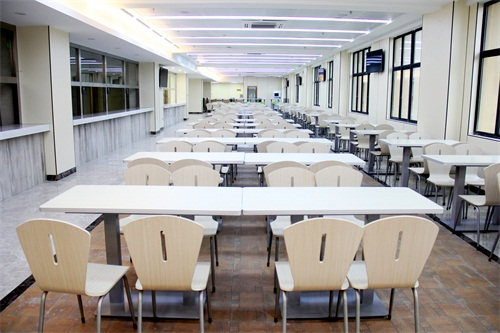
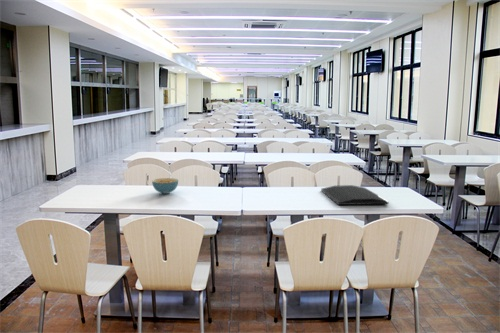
+ cereal bowl (165, 186)
+ desk pad (352, 194)
